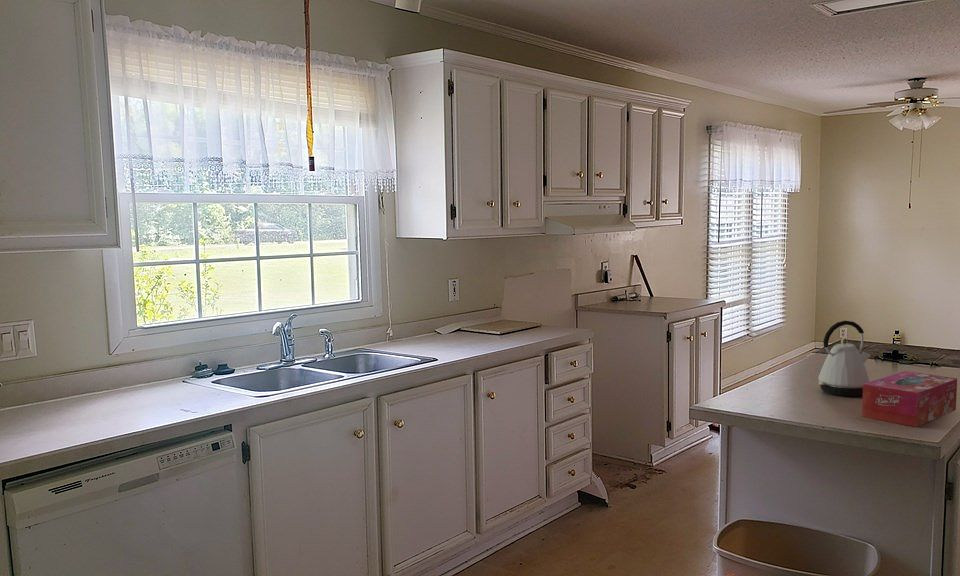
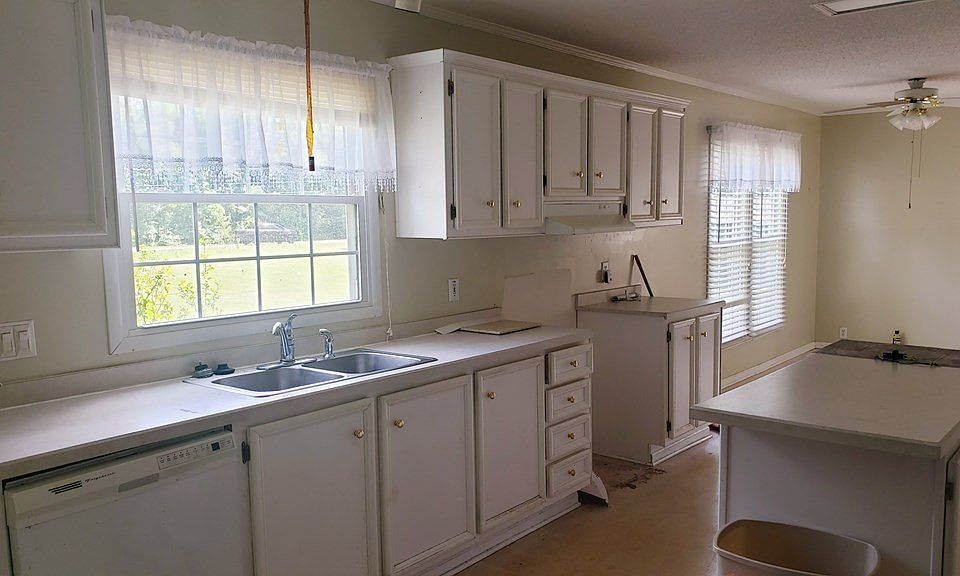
- kettle (845, 356)
- tissue box (910, 397)
